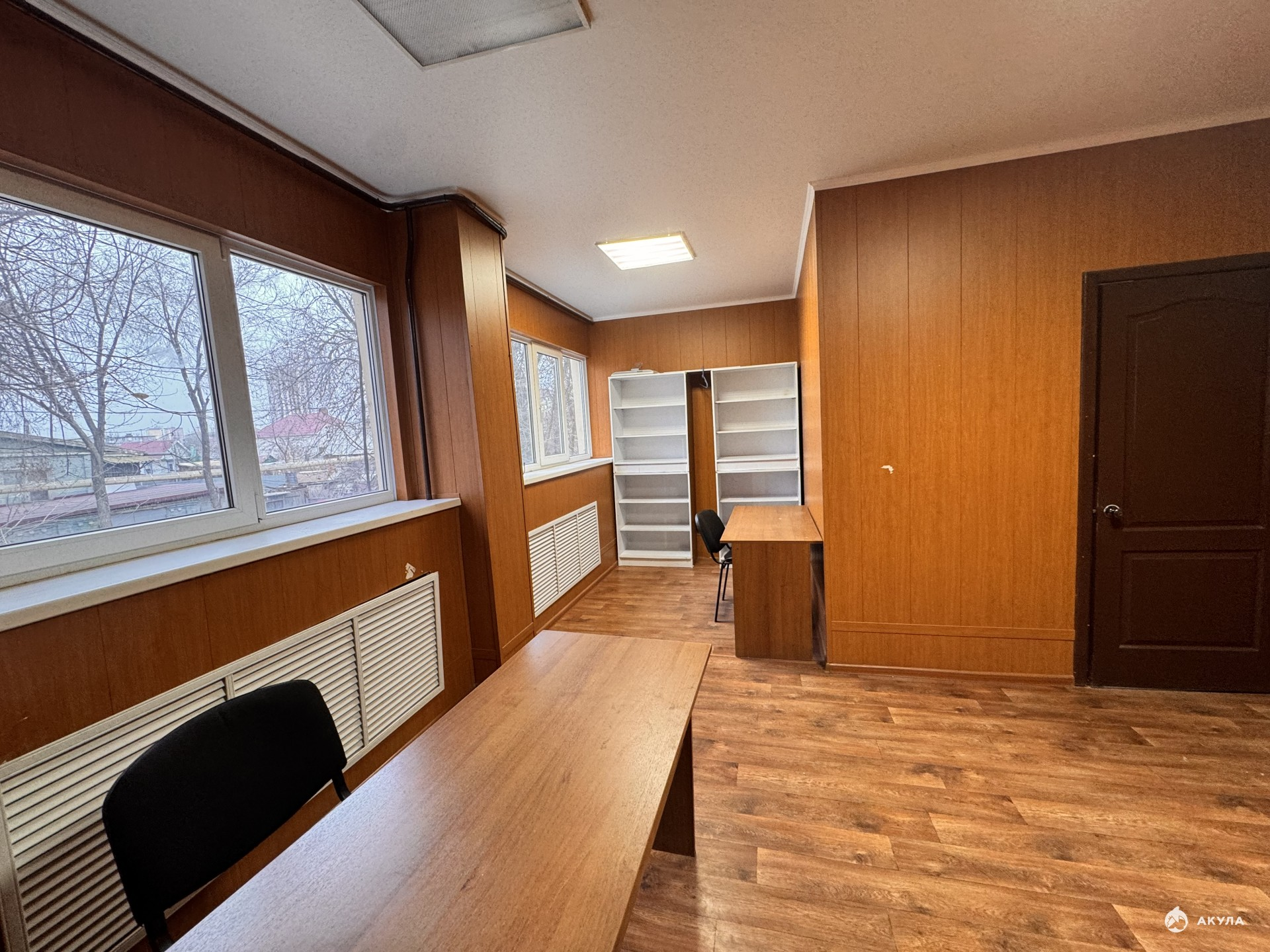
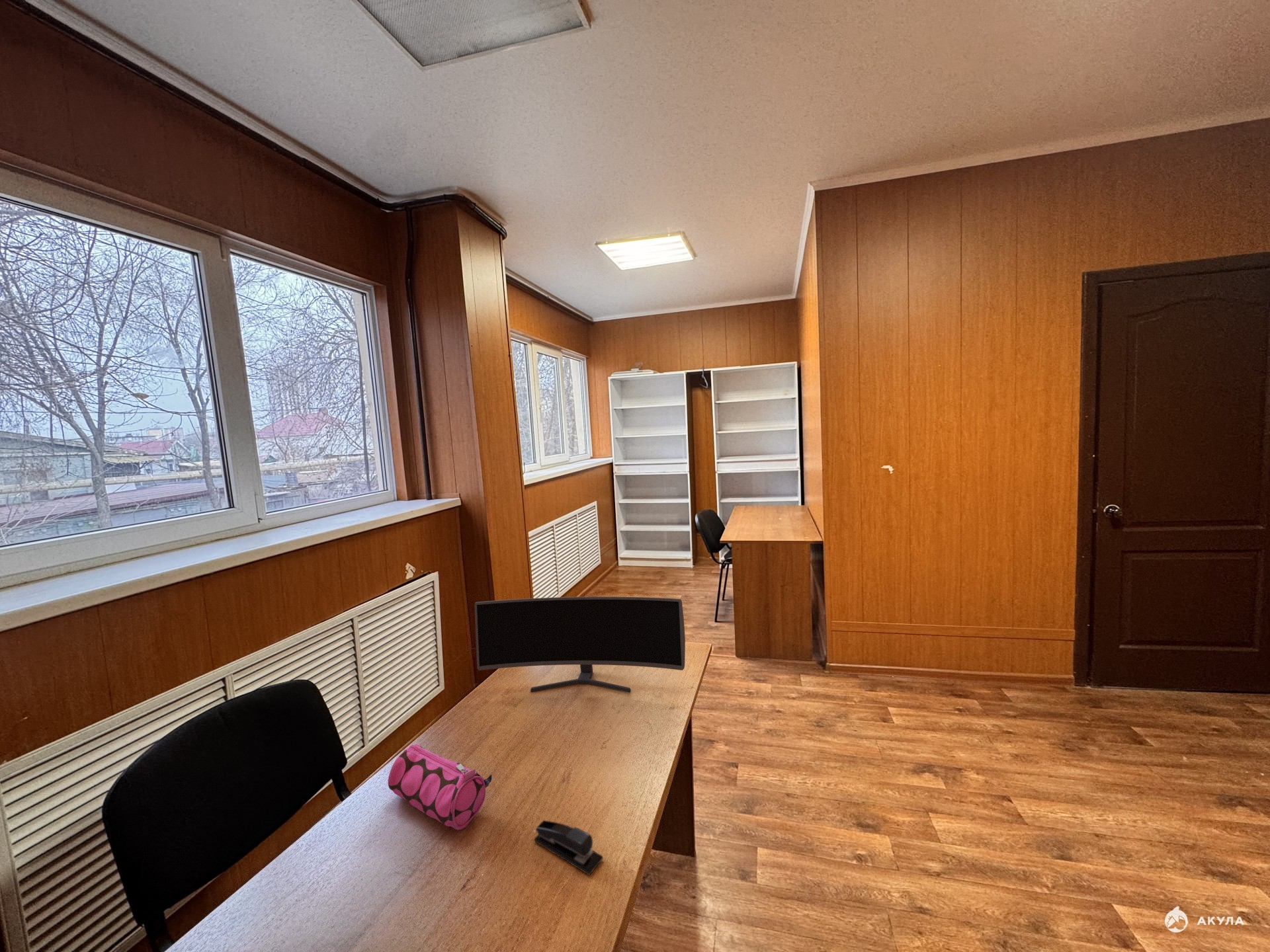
+ pencil case (436, 780)
+ stapler (566, 840)
+ monitor (581, 639)
